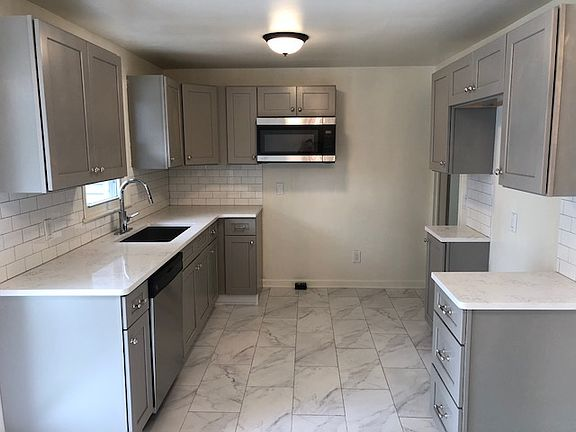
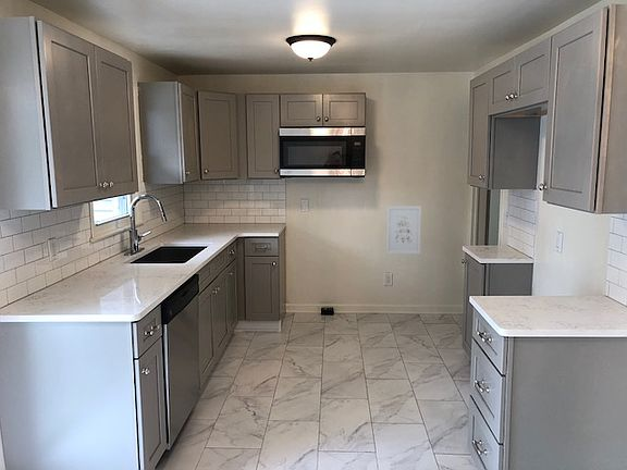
+ wall art (403, 230)
